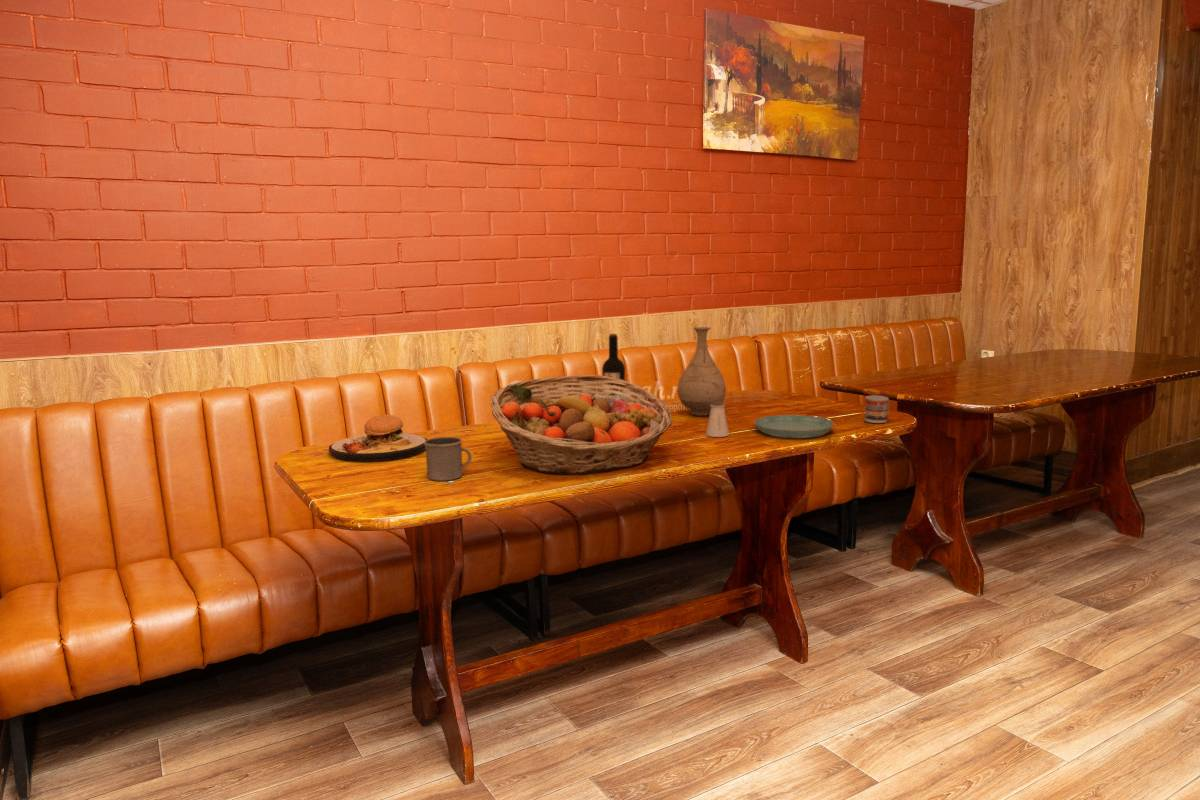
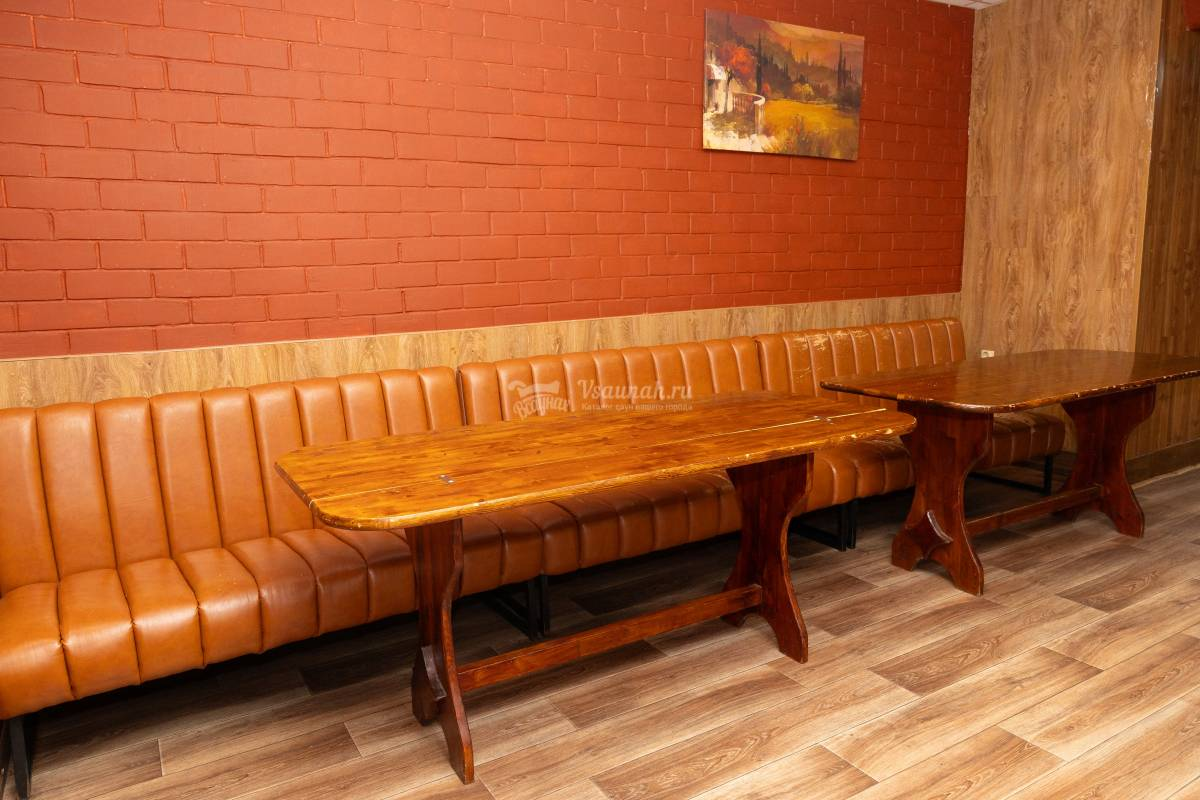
- mug (448, 458)
- plate (377, 426)
- saltshaker (717, 418)
- wine bottle (615, 378)
- saucer (793, 427)
- fruit basket (581, 422)
- vase (701, 371)
- cup (878, 408)
